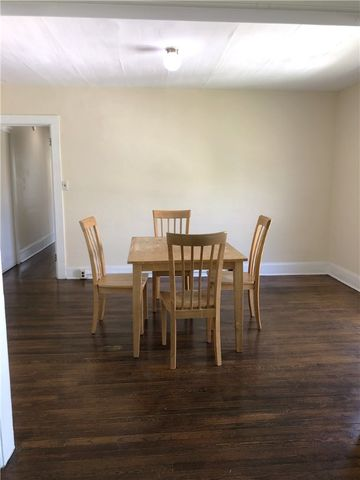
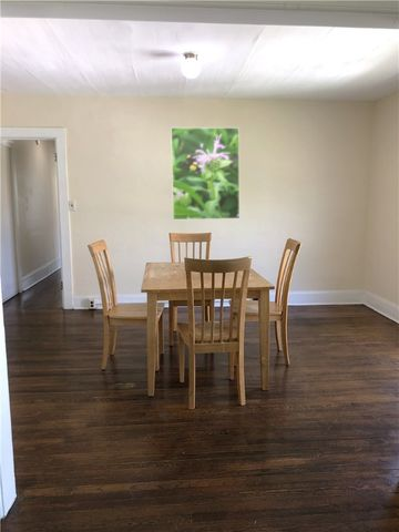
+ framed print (205, 174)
